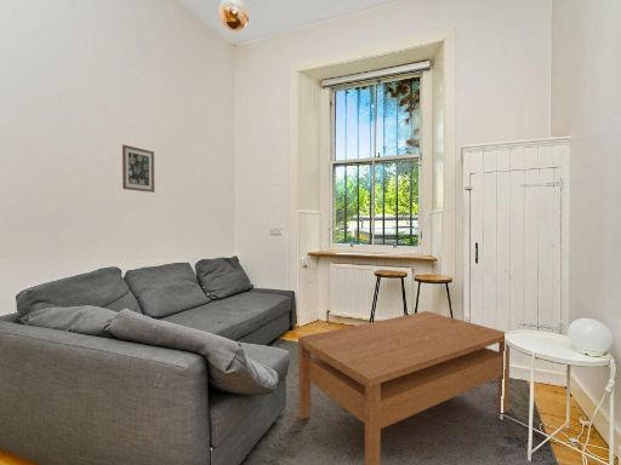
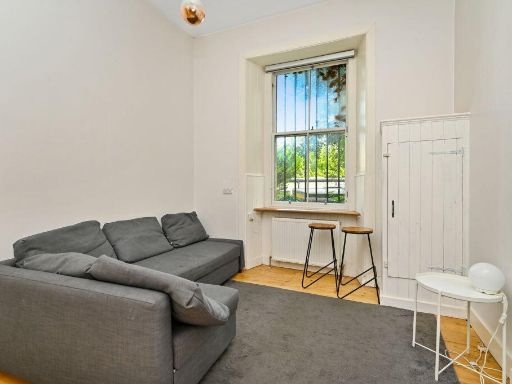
- coffee table (405, 374)
- wall art (138, 170)
